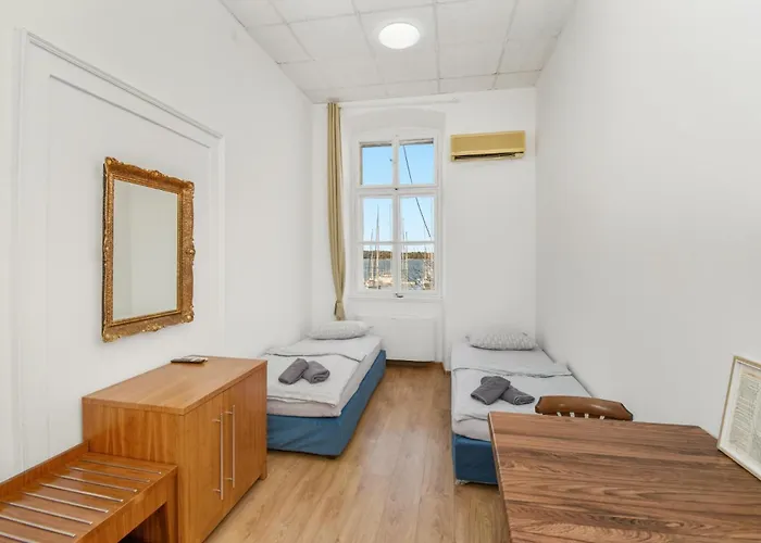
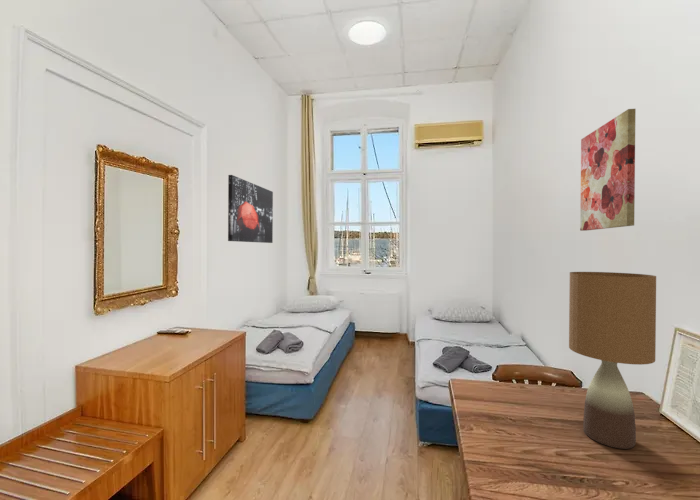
+ wall art (604, 177)
+ table lamp (609, 355)
+ wall art (253, 213)
